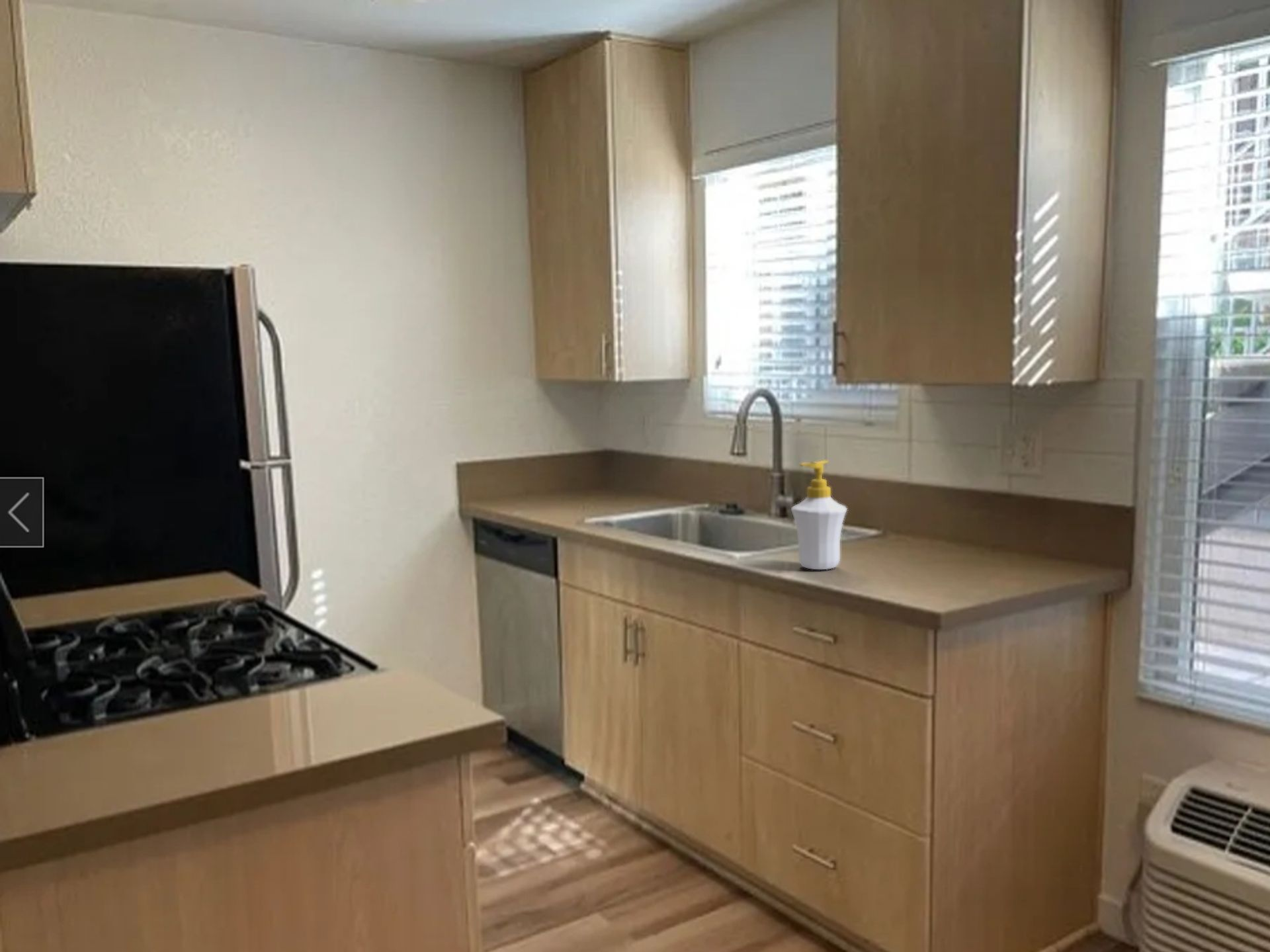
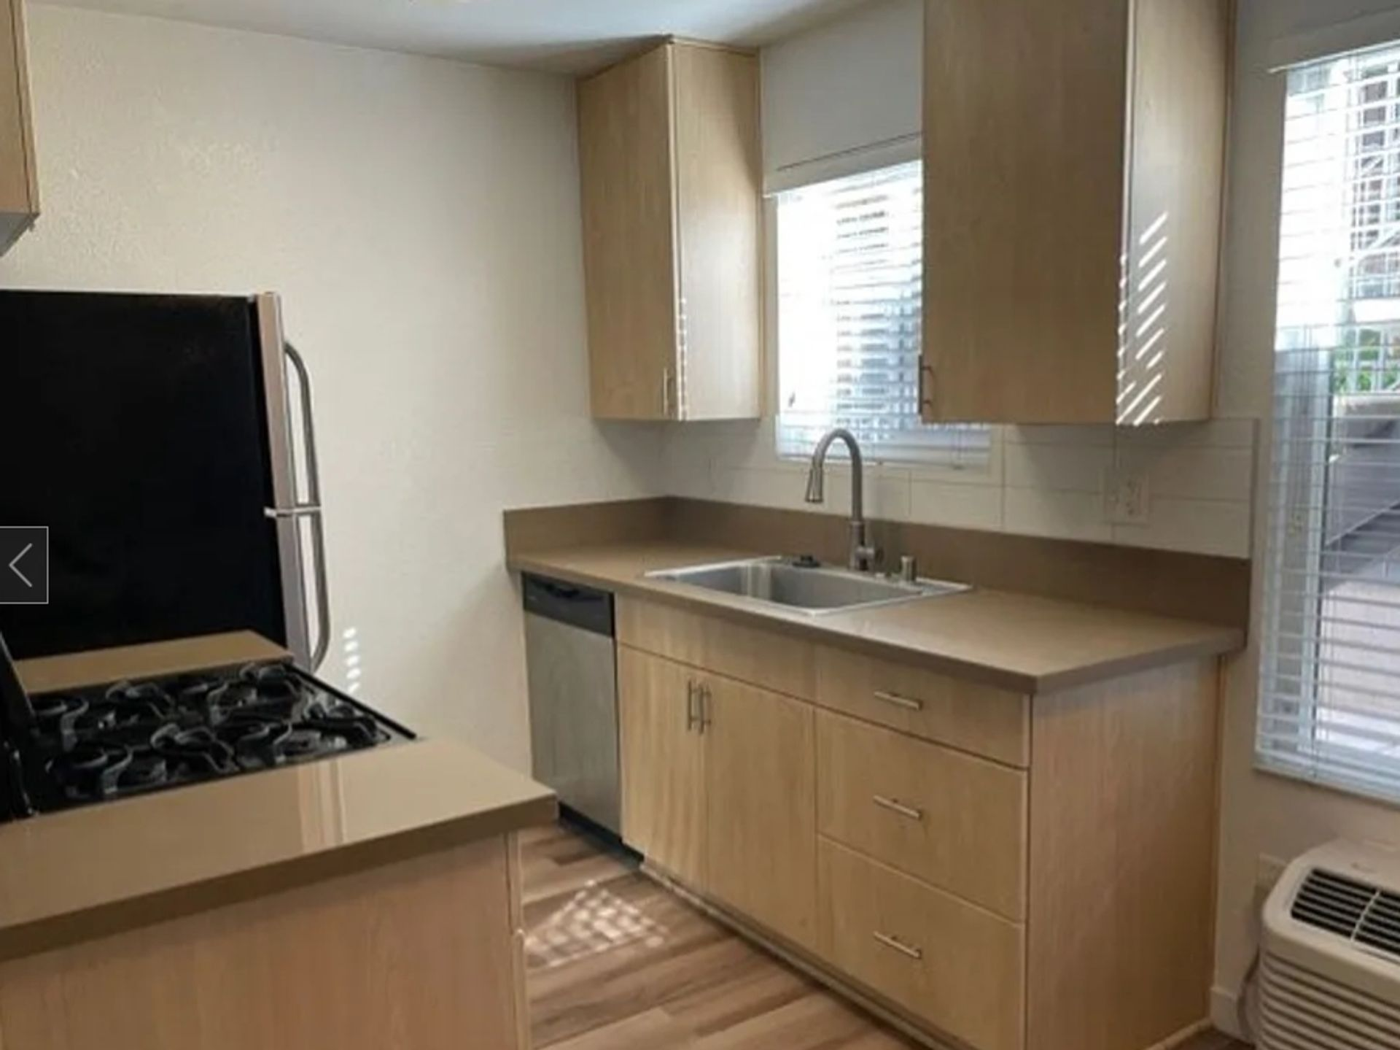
- soap bottle (819, 514)
